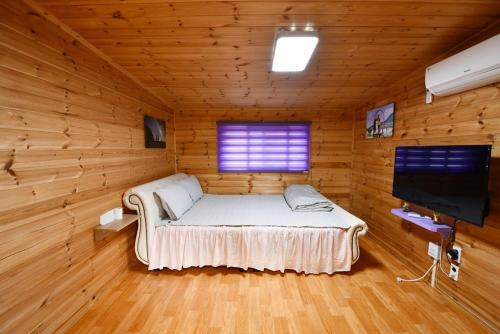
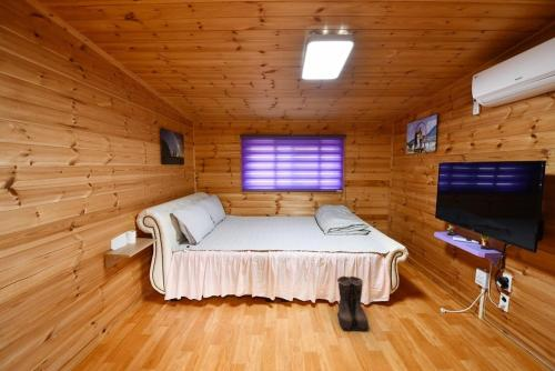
+ boots (351, 301)
